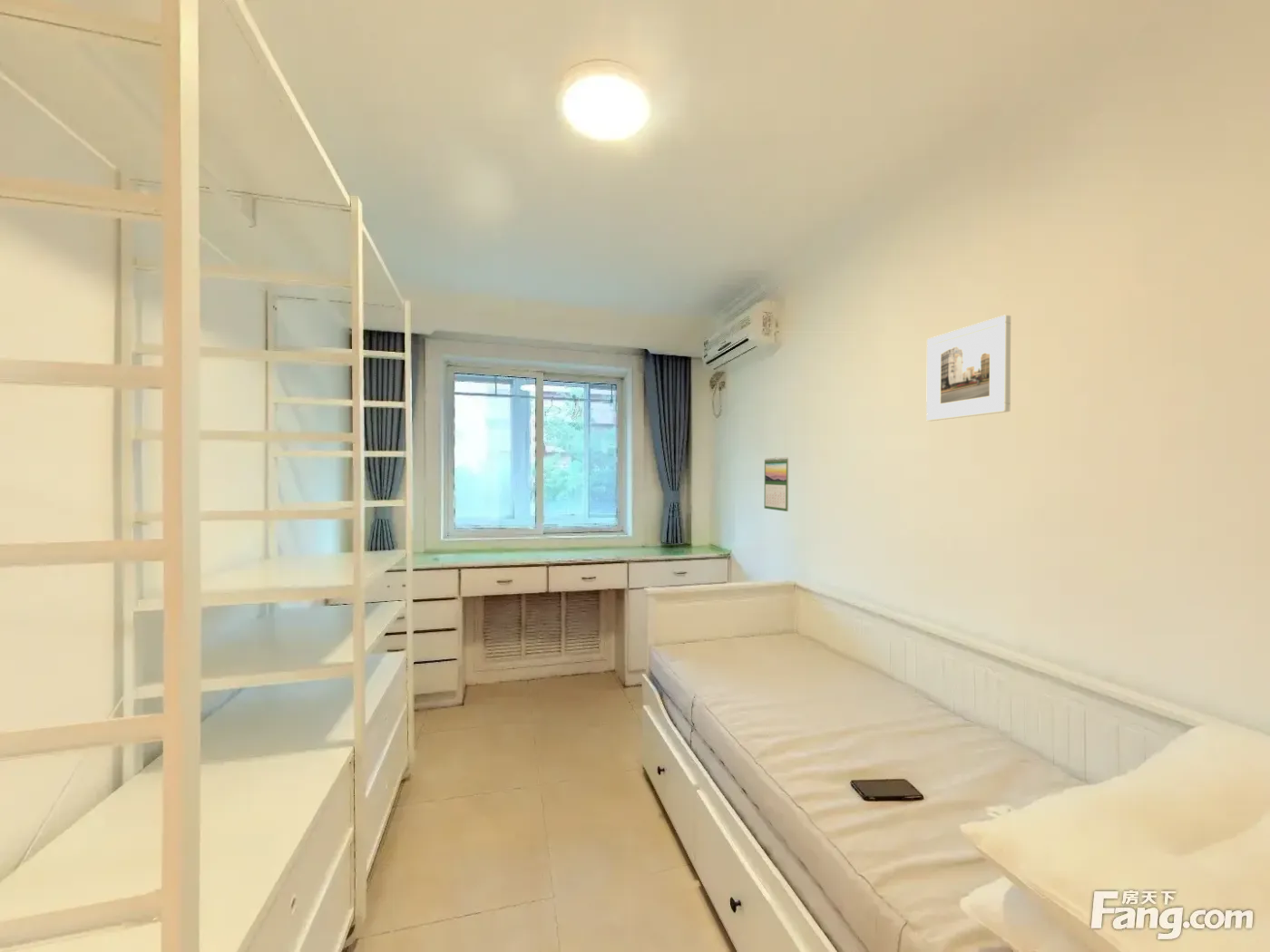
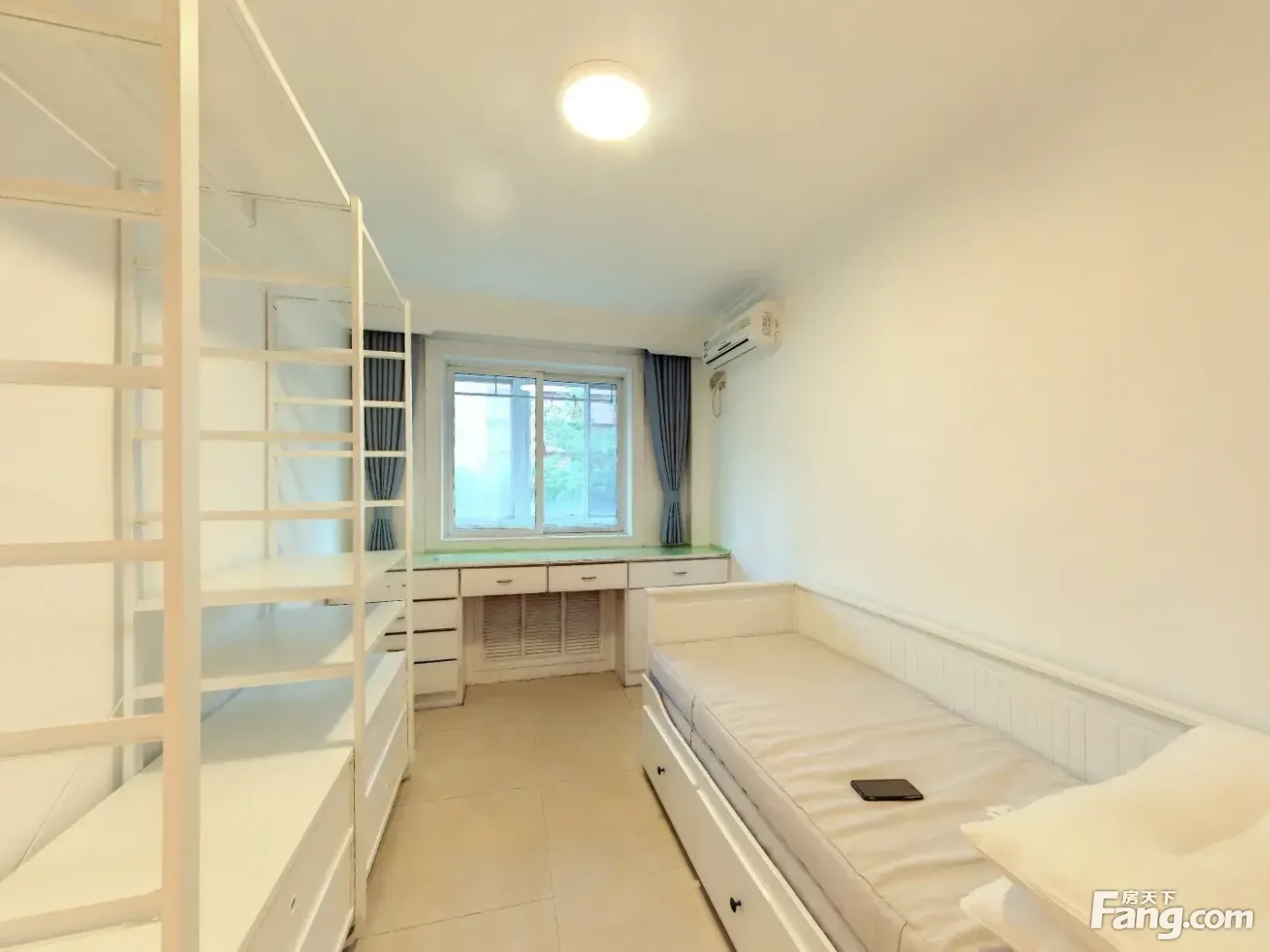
- calendar (776, 483)
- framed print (965, 372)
